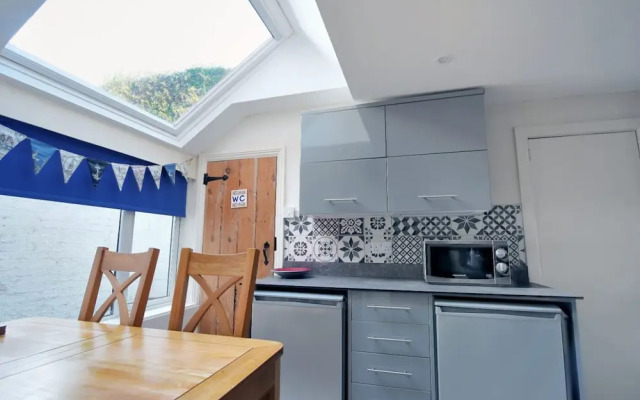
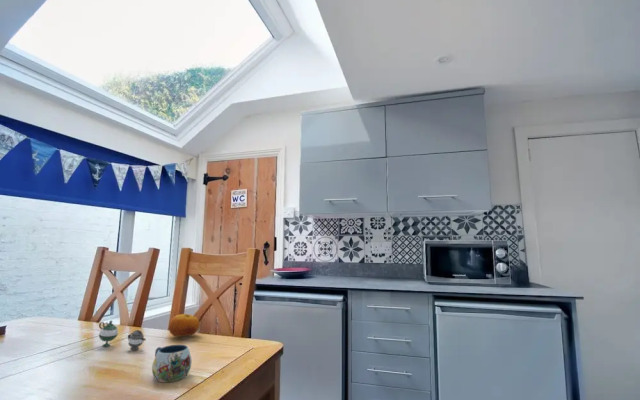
+ mug (169, 361)
+ teapot (117, 334)
+ fruit (184, 325)
